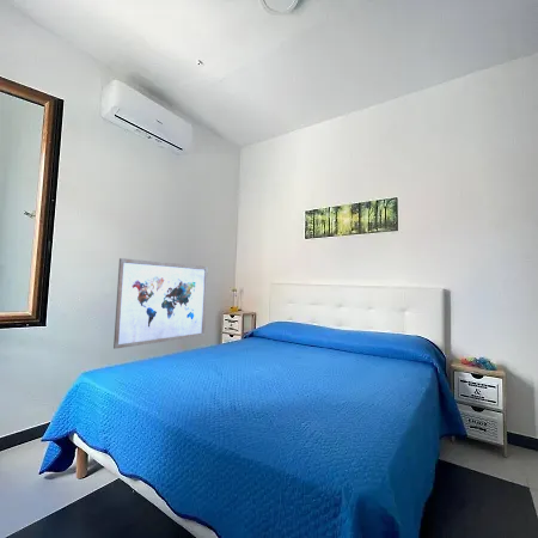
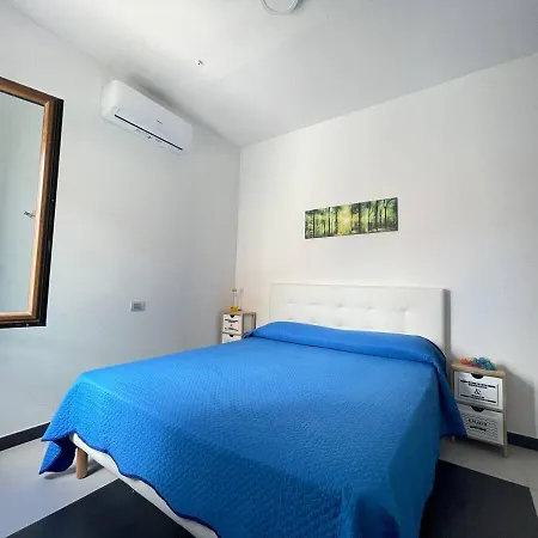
- wall art (167, 301)
